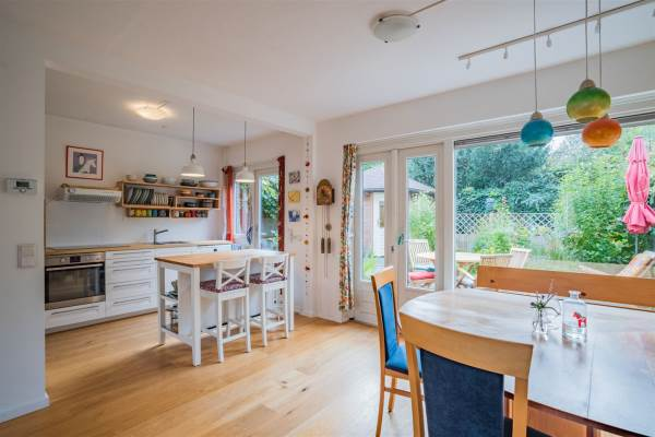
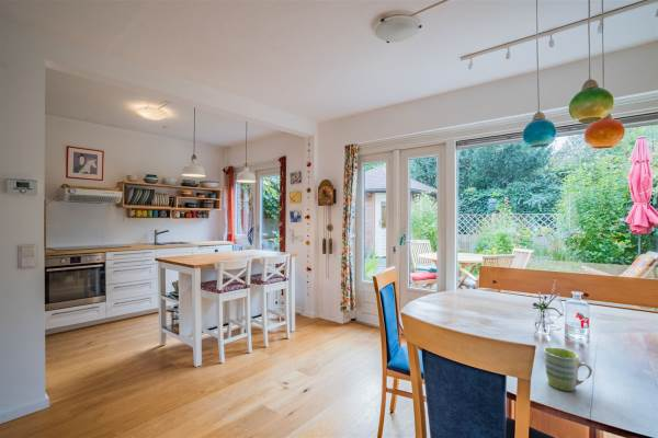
+ mug (567, 369)
